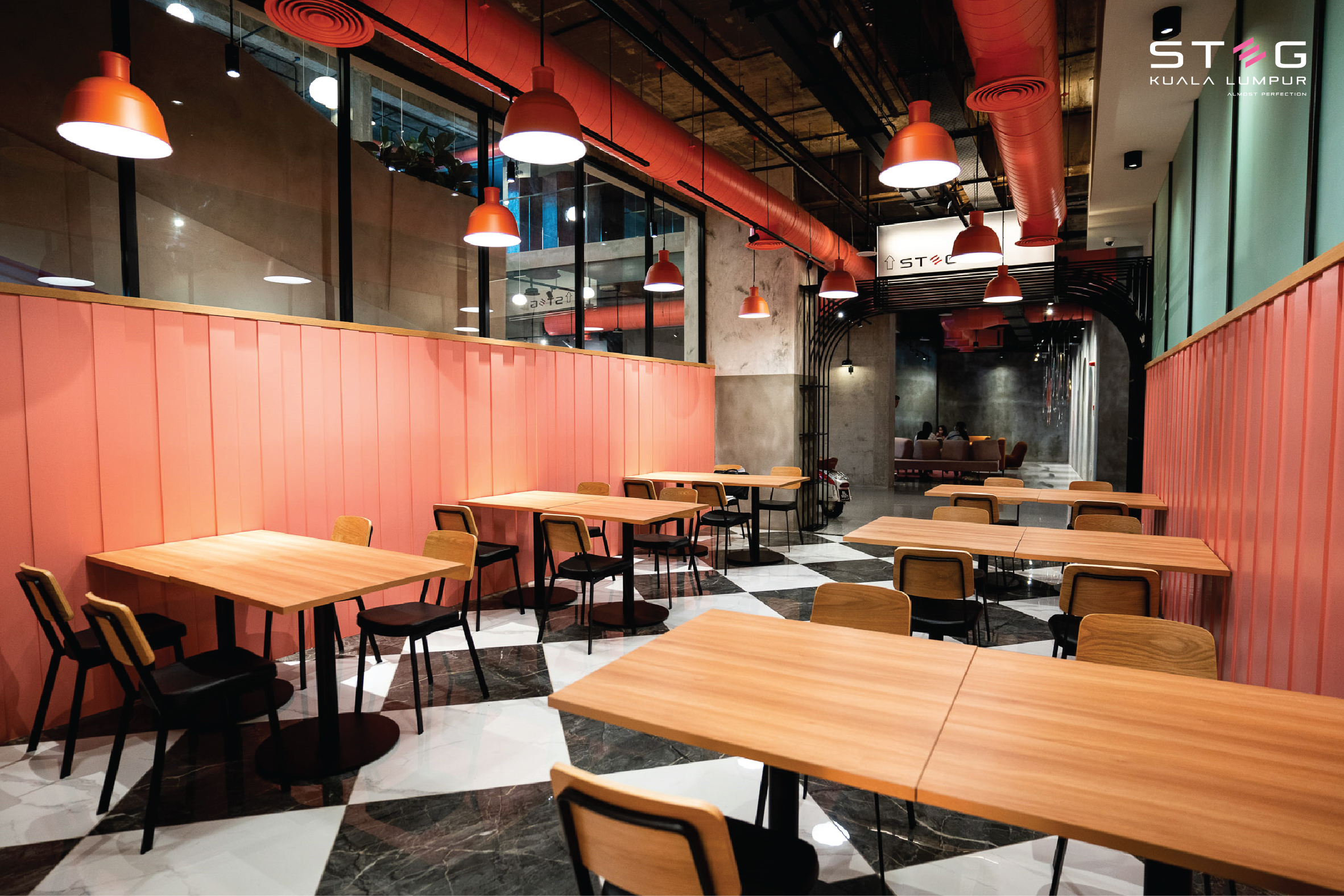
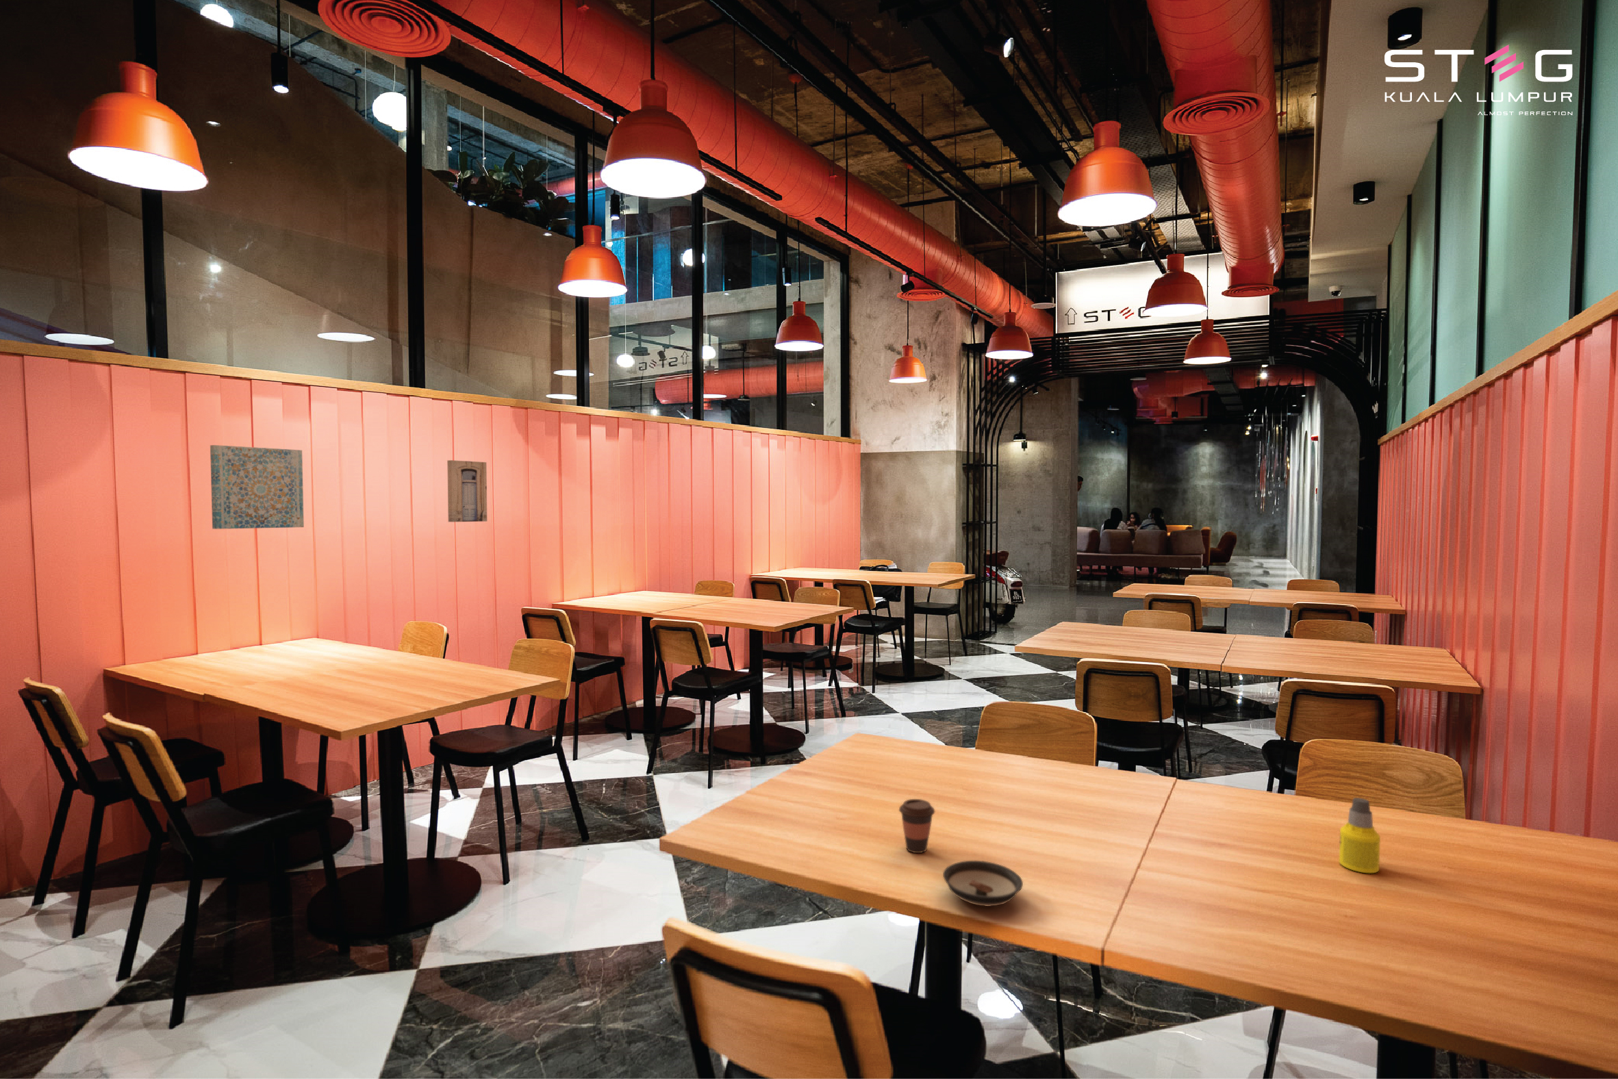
+ wall art (467, 491)
+ saucer (982, 886)
+ bottle (1360, 832)
+ wall art (259, 488)
+ coffee cup (916, 826)
